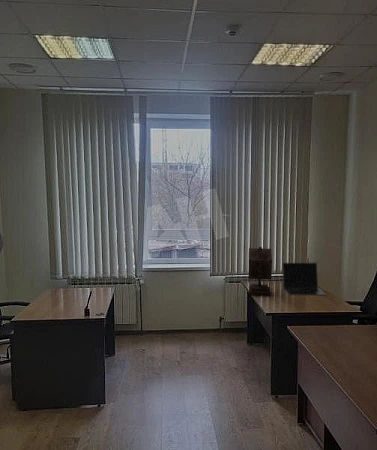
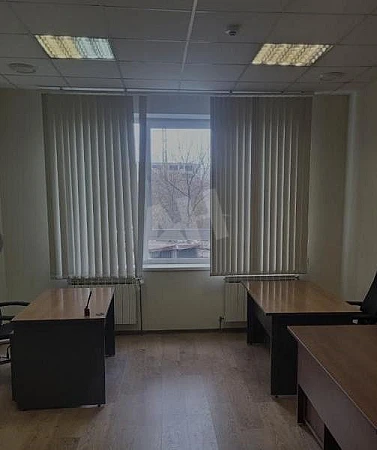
- desk lamp (259, 270)
- laptop (303, 278)
